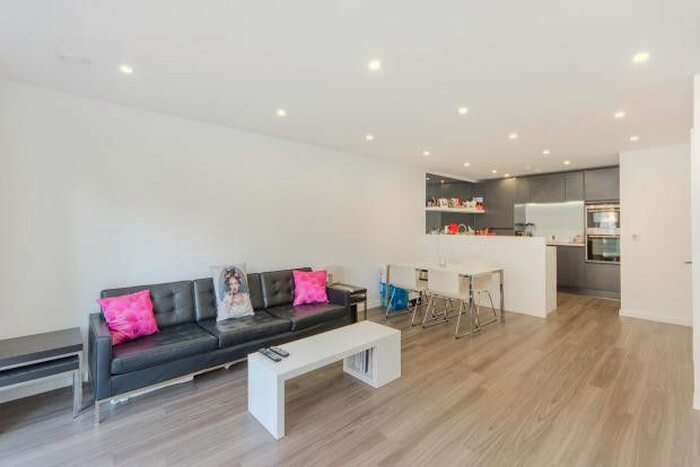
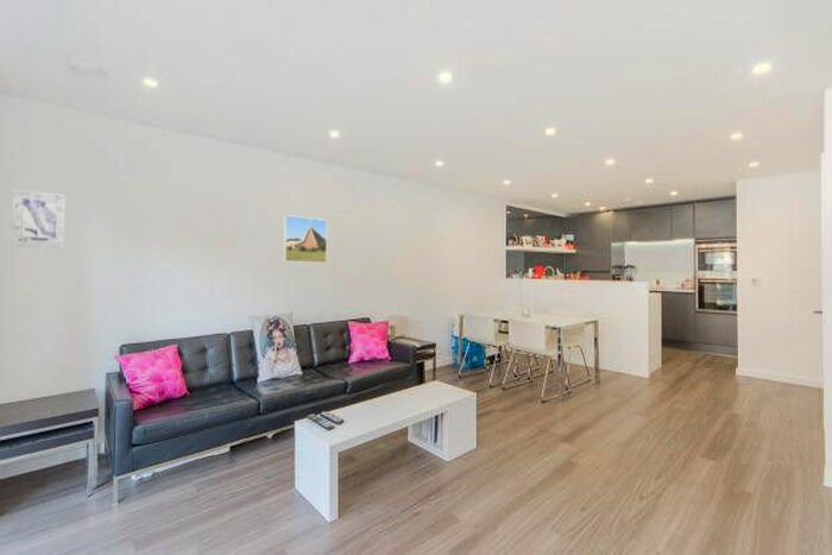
+ wall art (39, 219)
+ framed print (305, 239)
